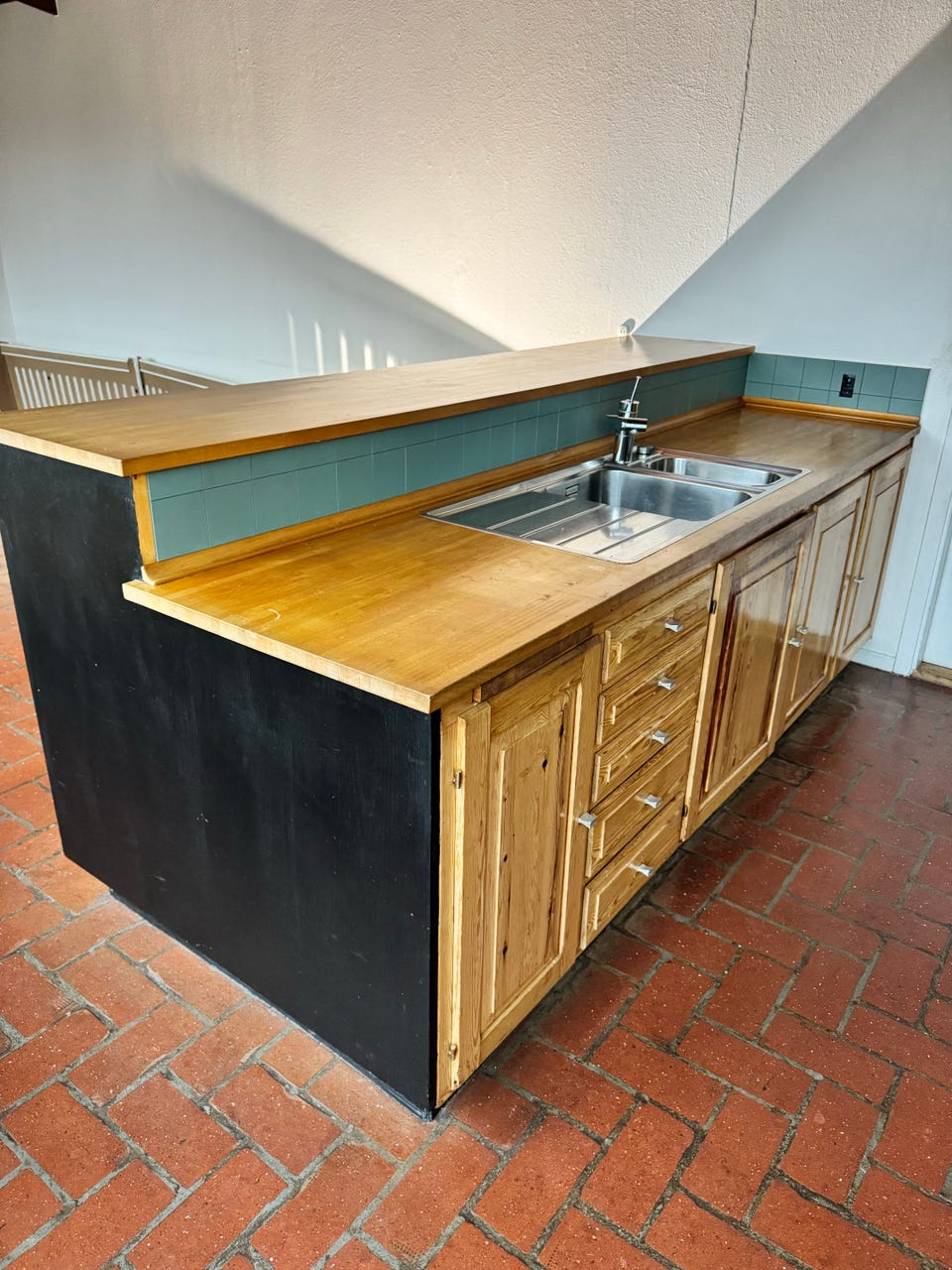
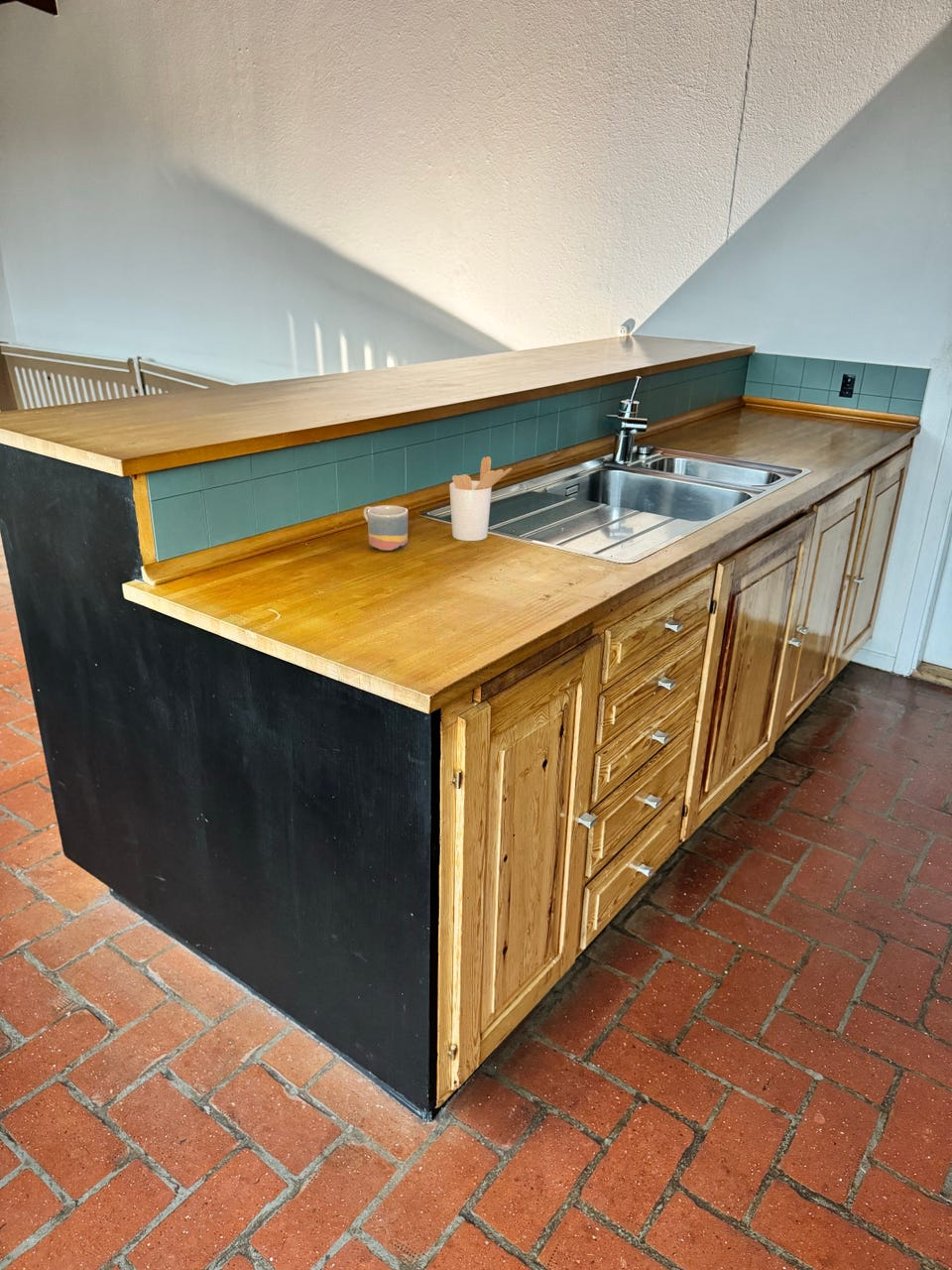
+ utensil holder (479, 500)
+ mug (383, 527)
